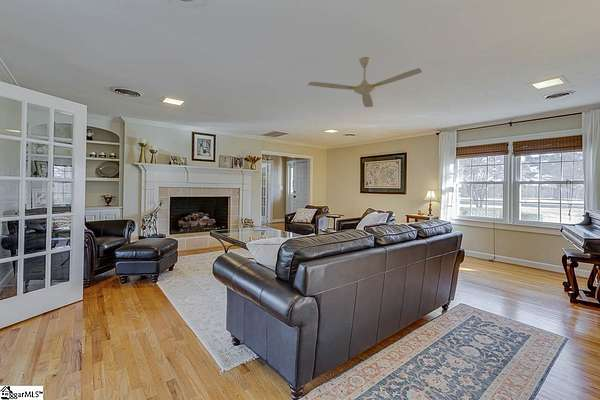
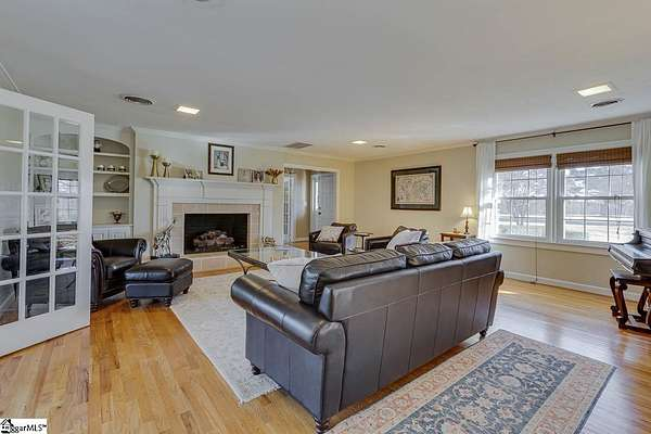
- ceiling fan (362, 81)
